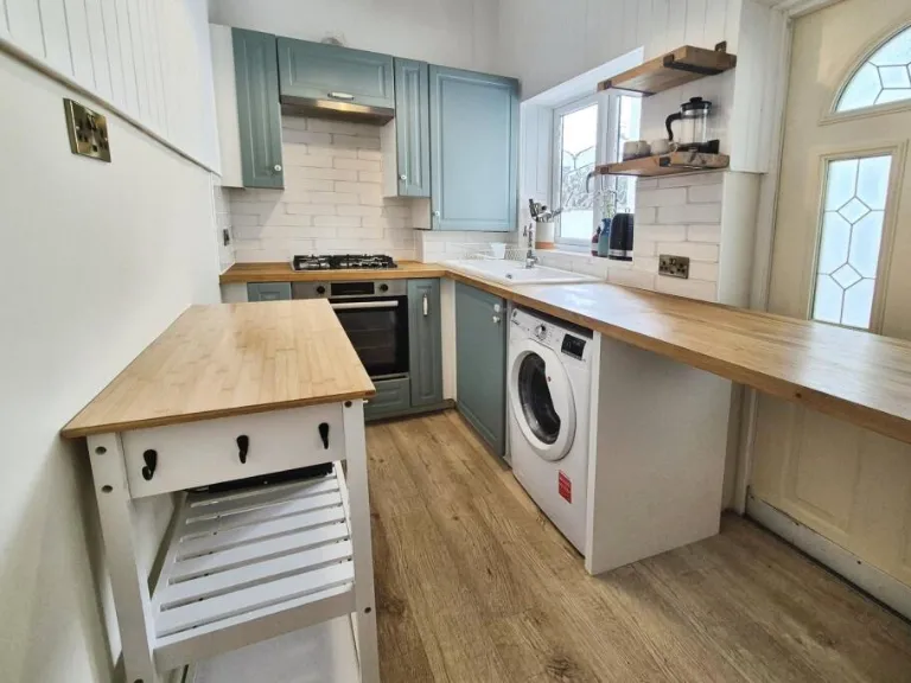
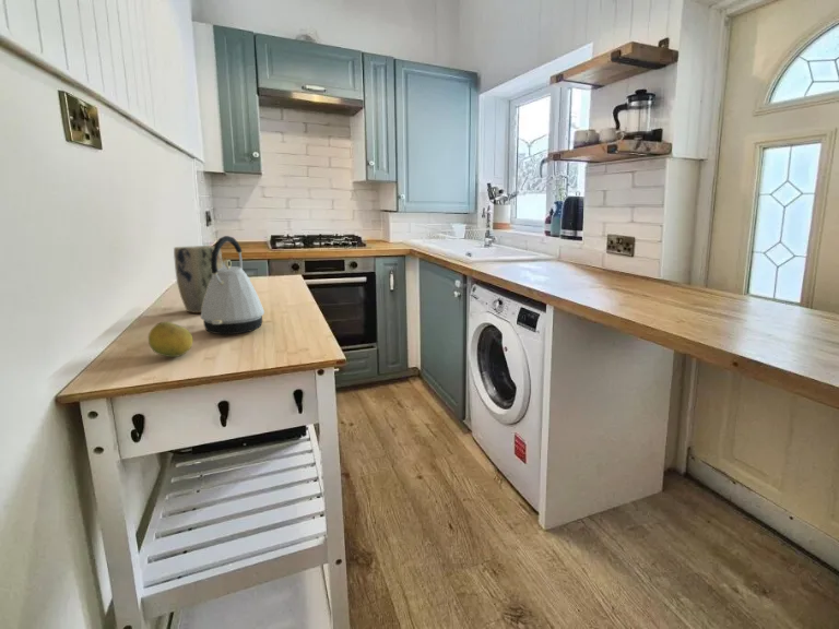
+ kettle (231, 283)
+ plant pot (200, 278)
+ fruit (170, 339)
